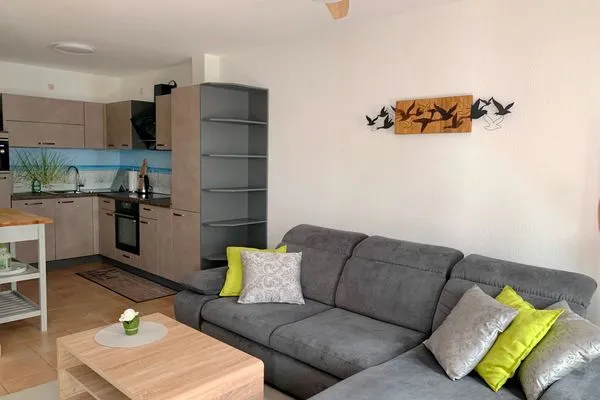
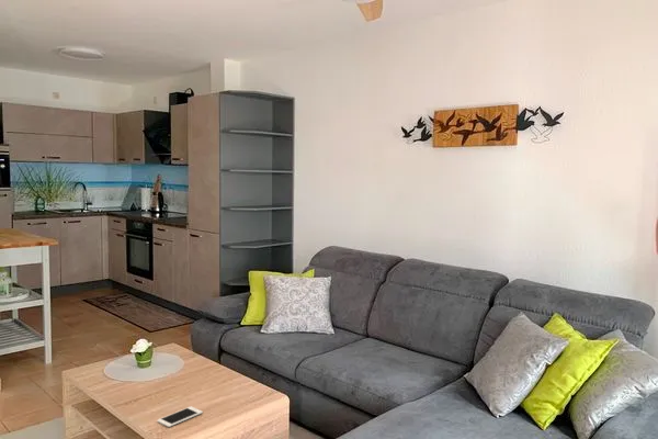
+ cell phone (180, 416)
